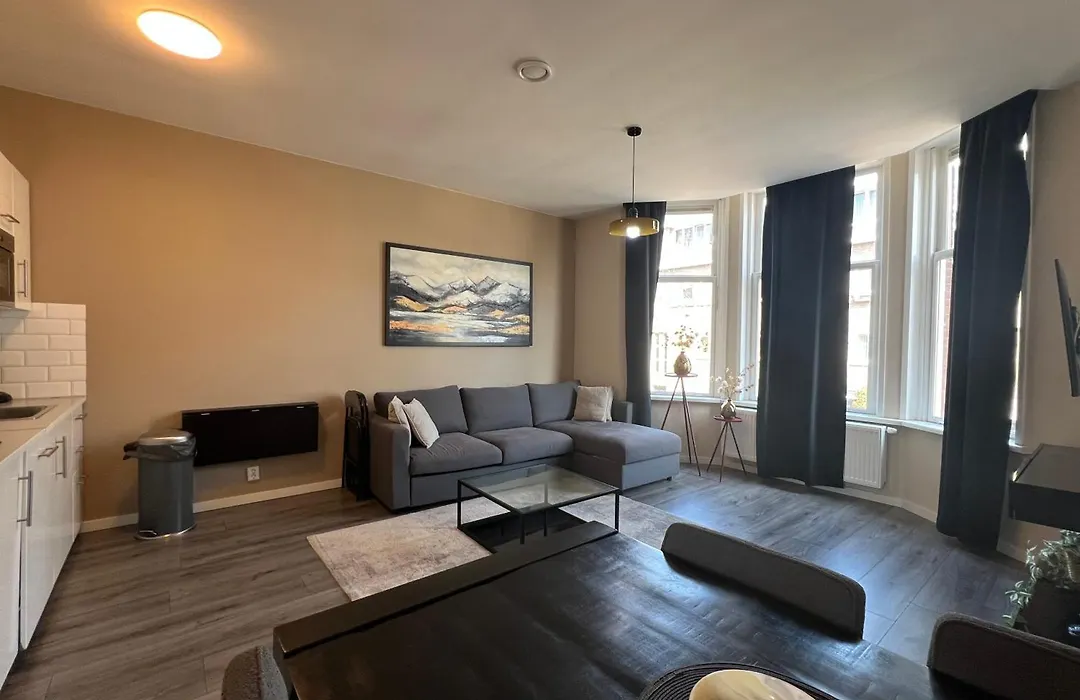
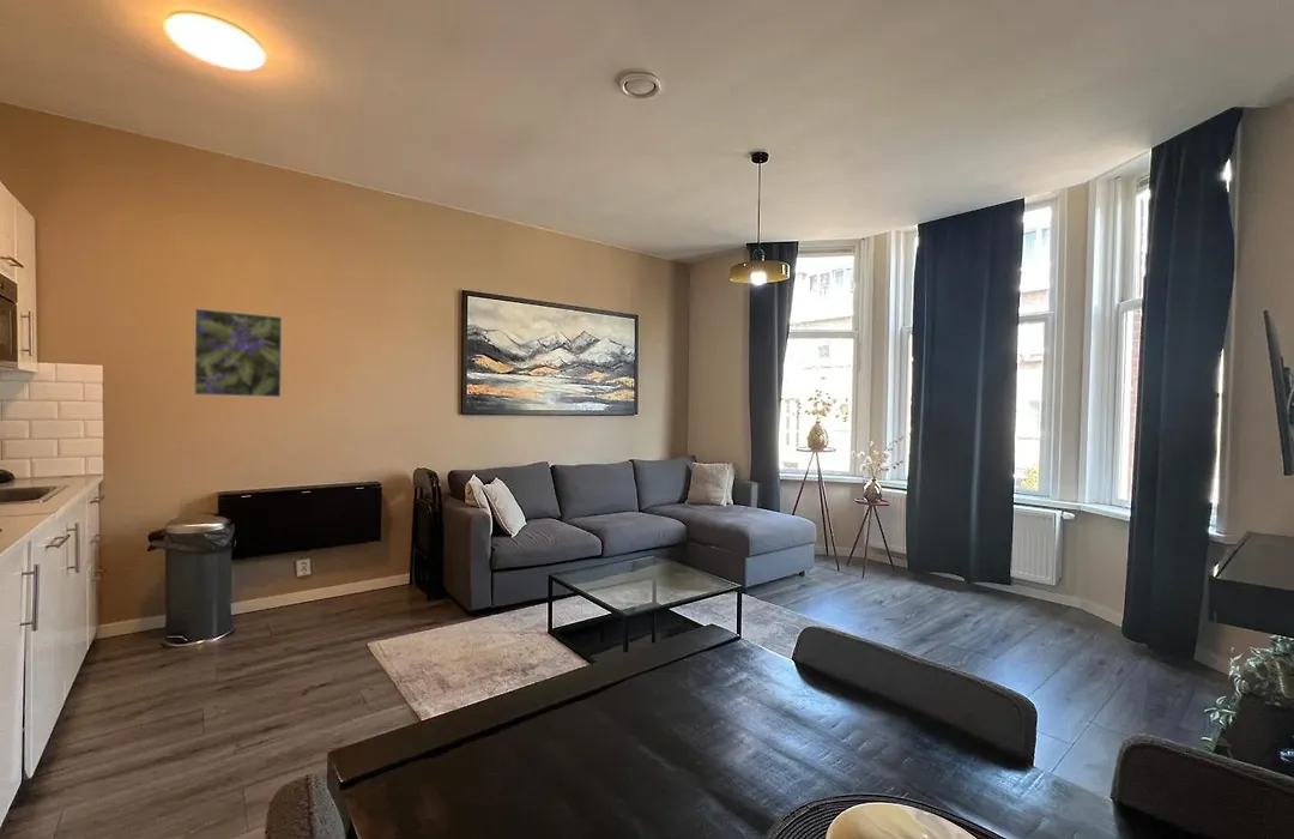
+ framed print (238, 354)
